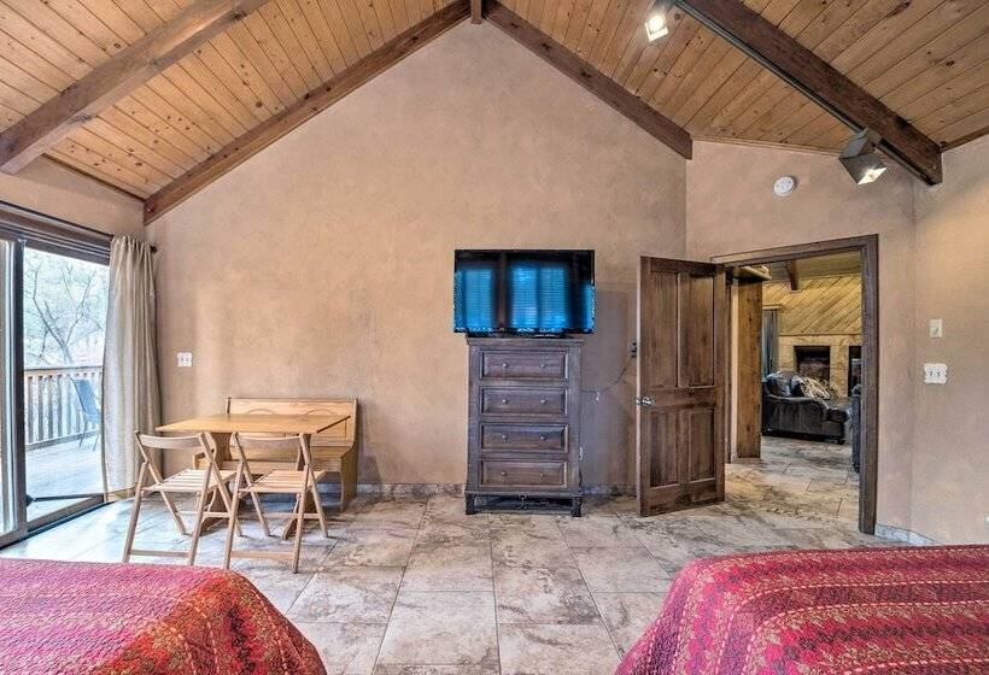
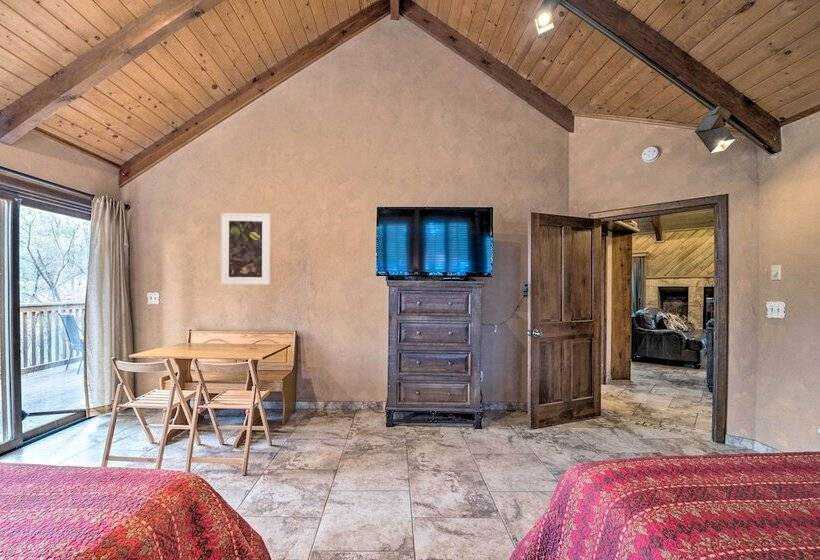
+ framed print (245, 249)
